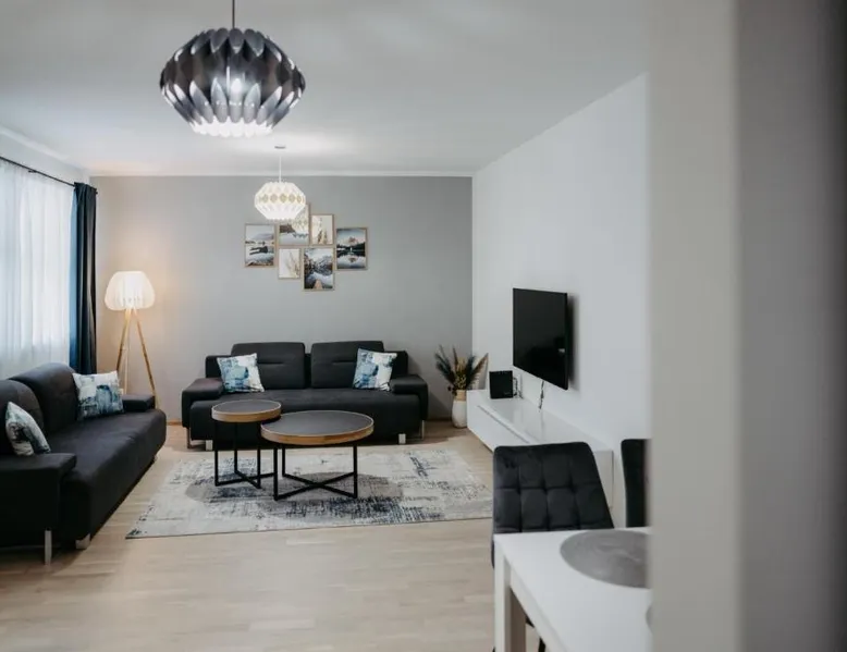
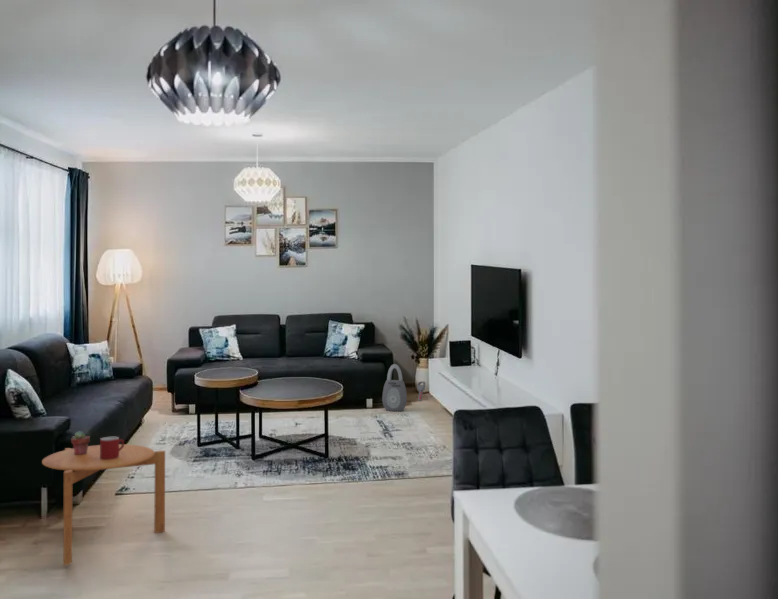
+ side table (94, 472)
+ padlock (403, 387)
+ mug (112, 447)
+ potted succulent (80, 442)
